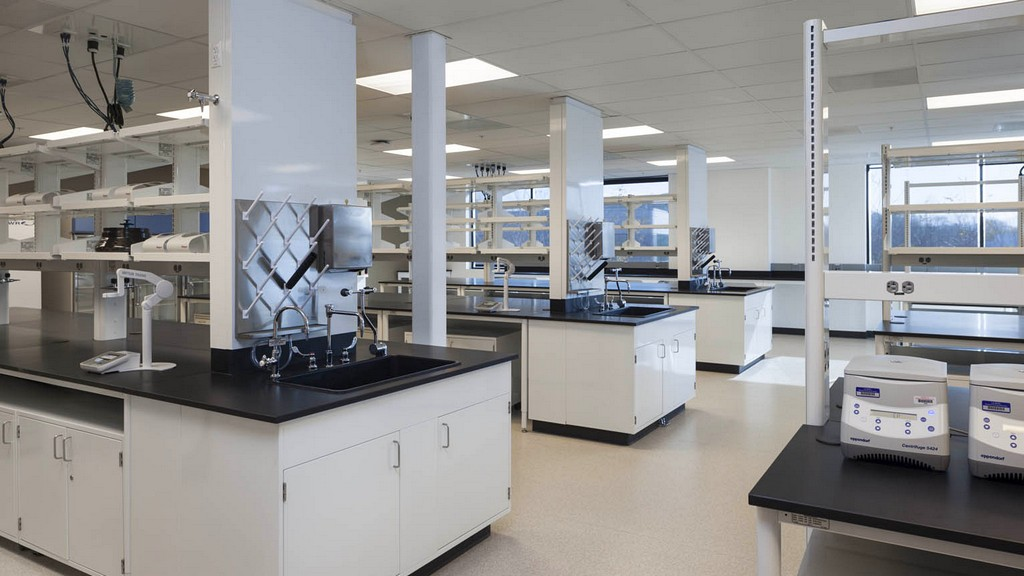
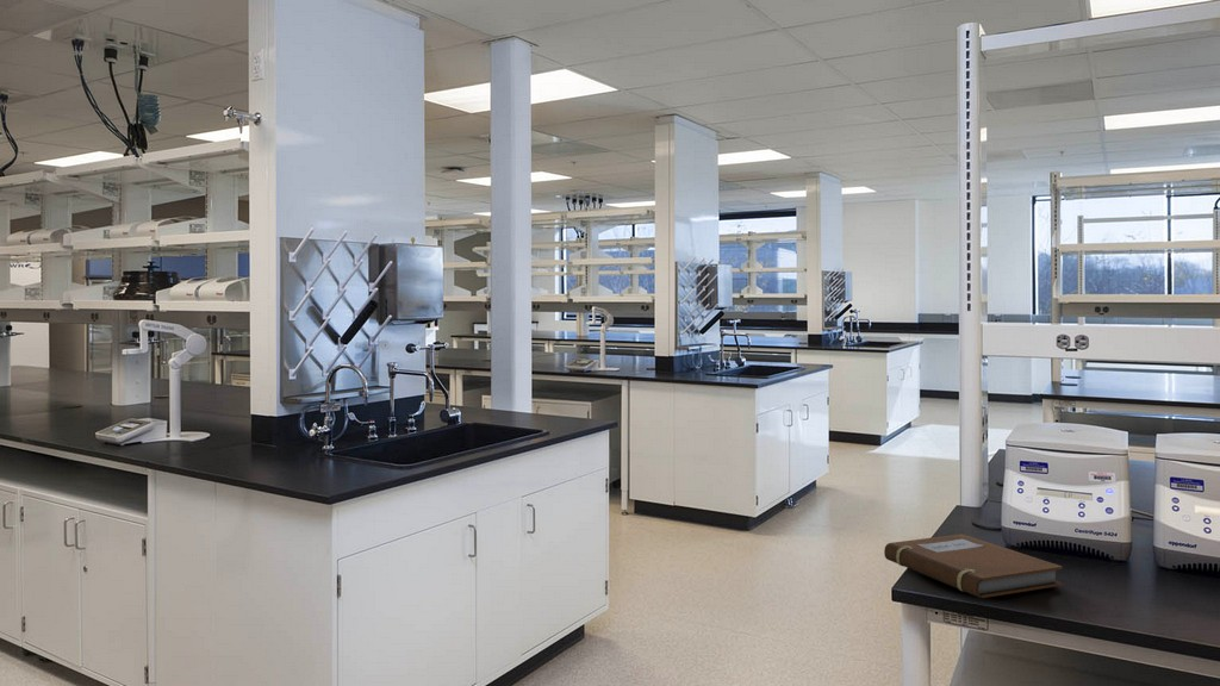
+ notebook (965, 562)
